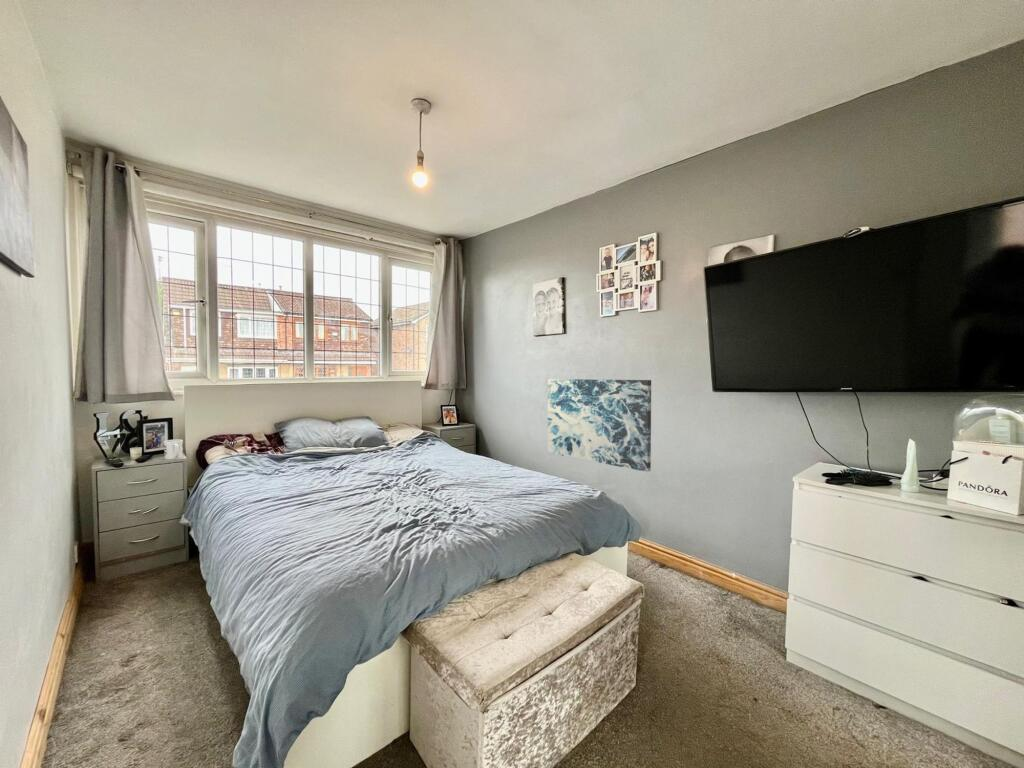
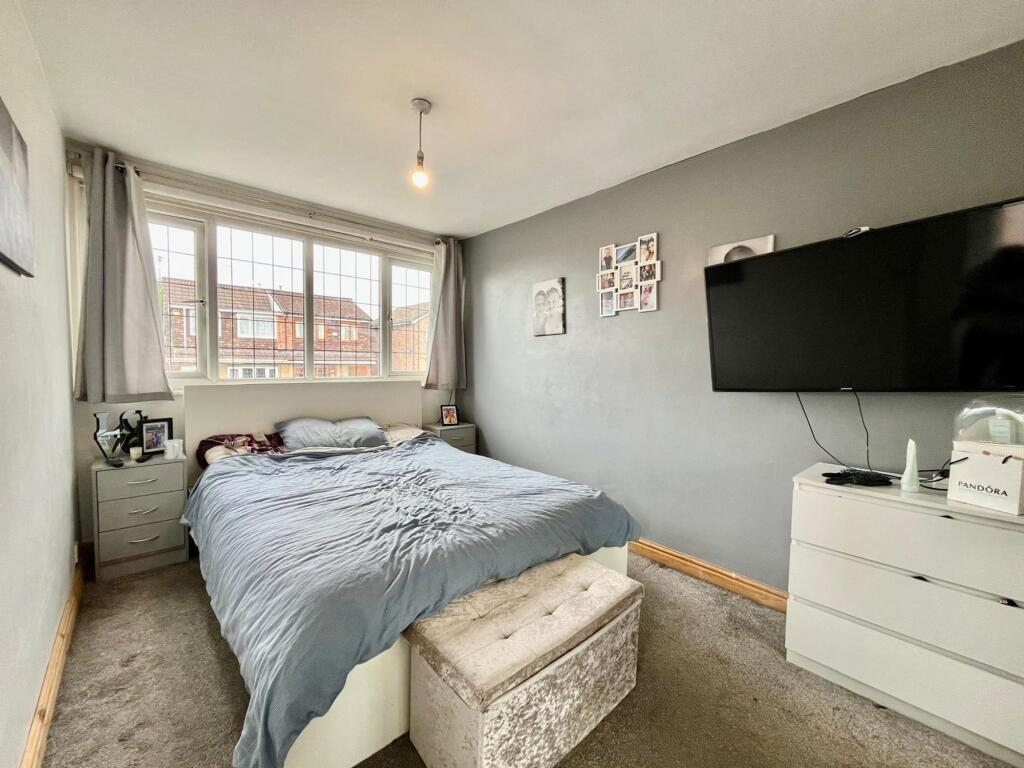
- wall art (594, 420)
